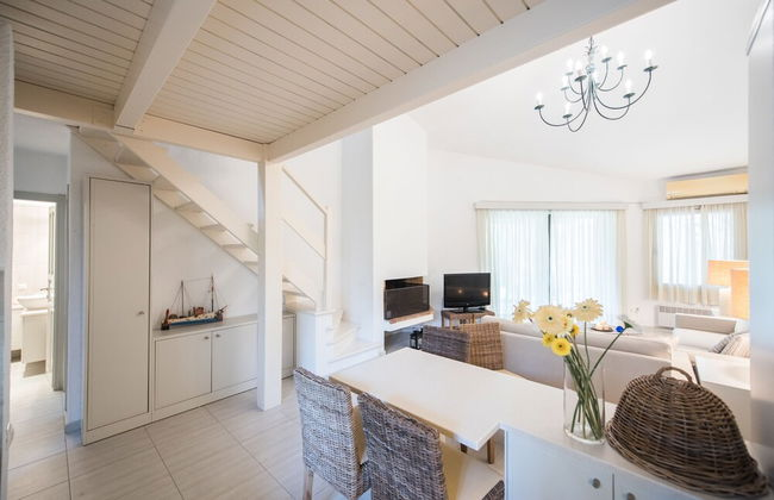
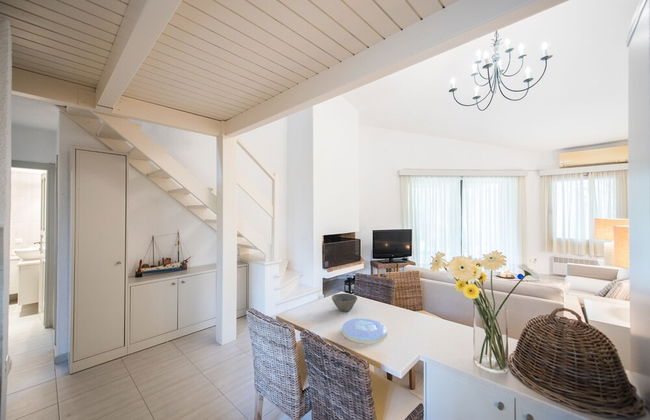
+ bowl (344, 303)
+ plate (364, 328)
